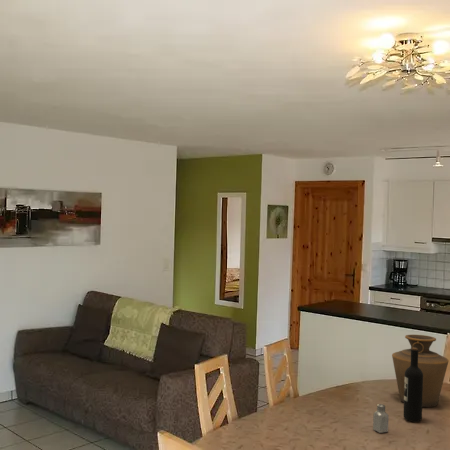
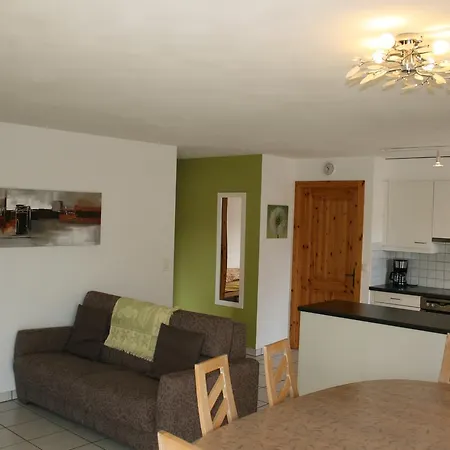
- vase (419, 368)
- wine bottle (413, 383)
- saltshaker (380, 417)
